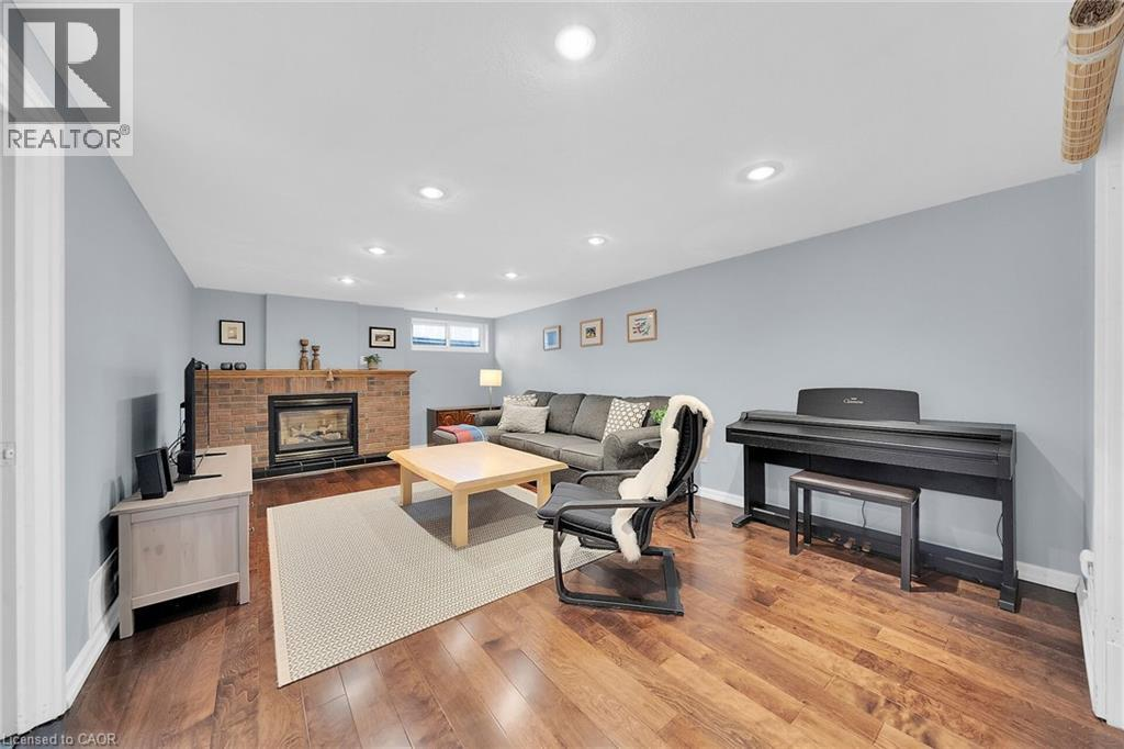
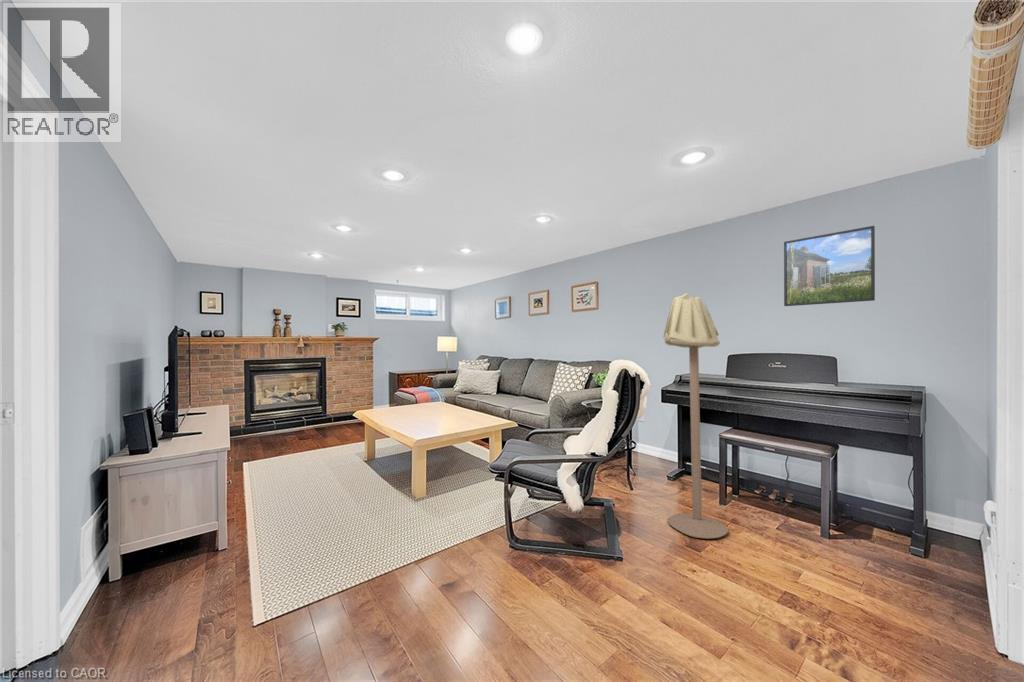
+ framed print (826, 269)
+ floor lamp (692, 406)
